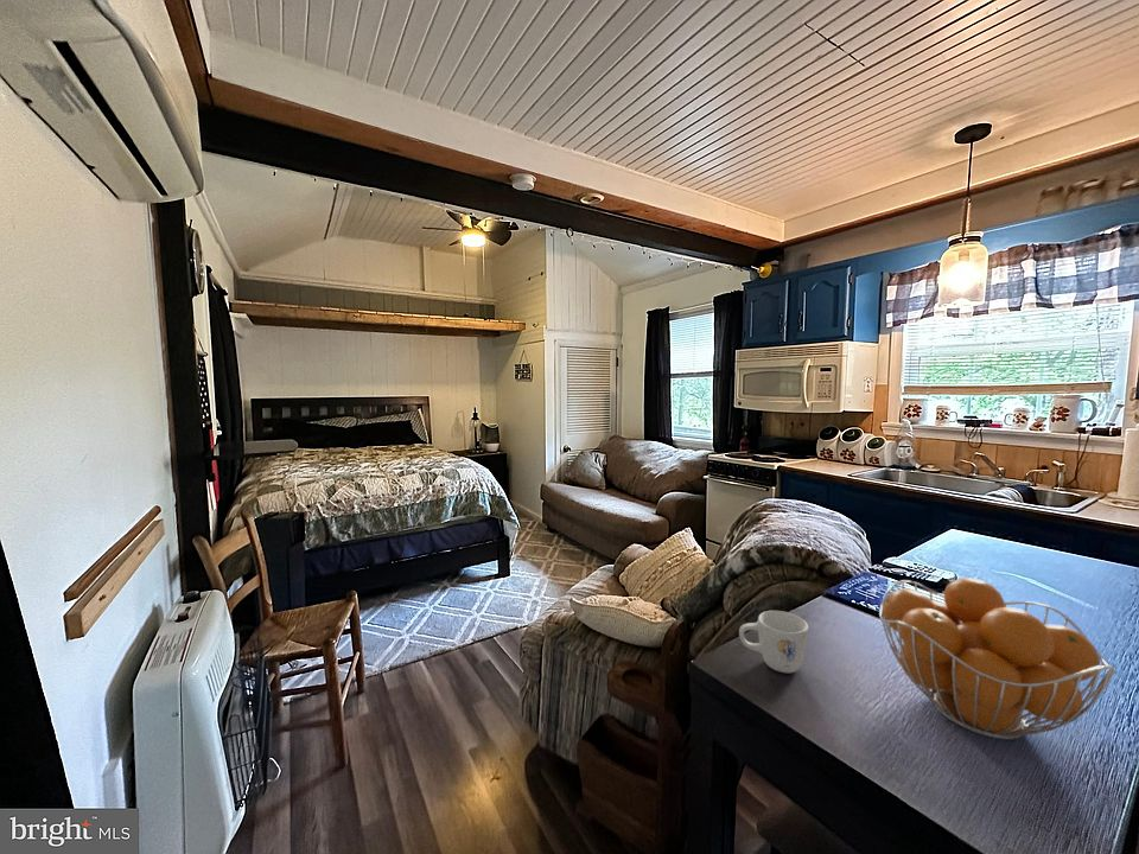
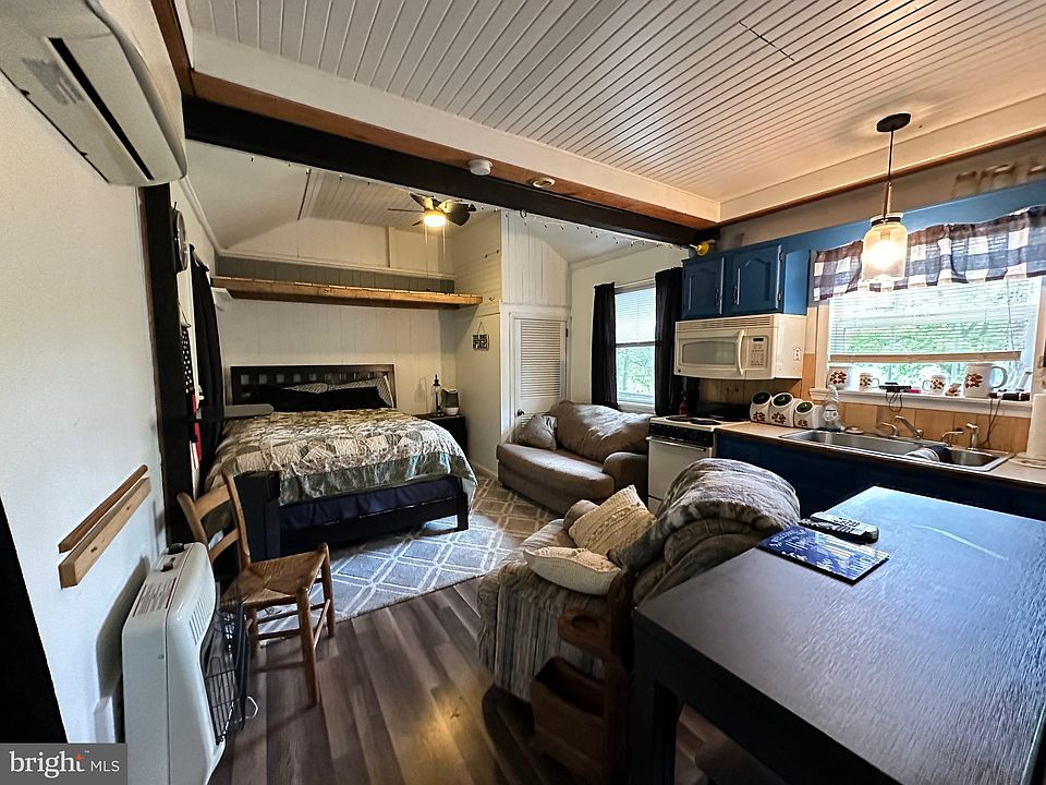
- mug (772, 642)
- fruit basket (980, 652)
